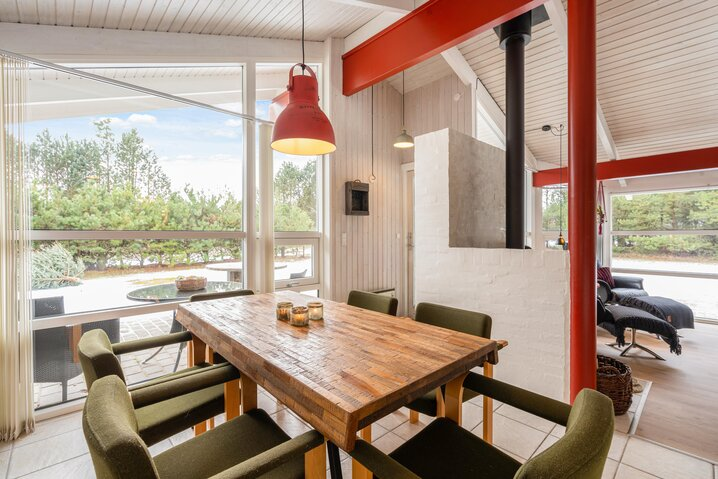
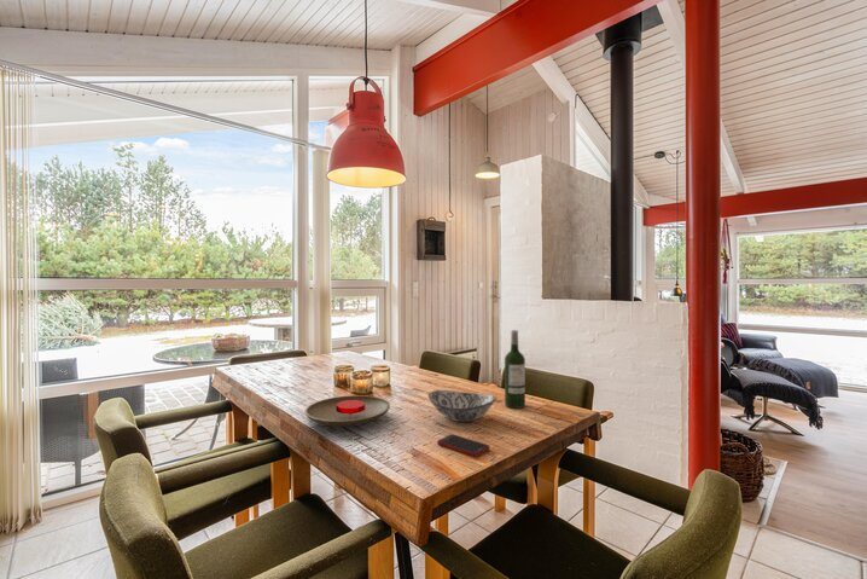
+ wine bottle (514, 367)
+ decorative bowl (461, 406)
+ plate (348, 411)
+ cell phone (462, 445)
